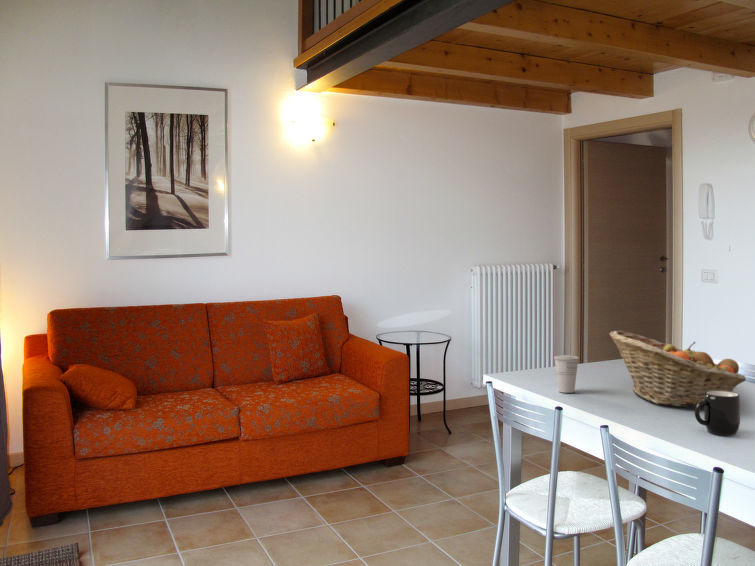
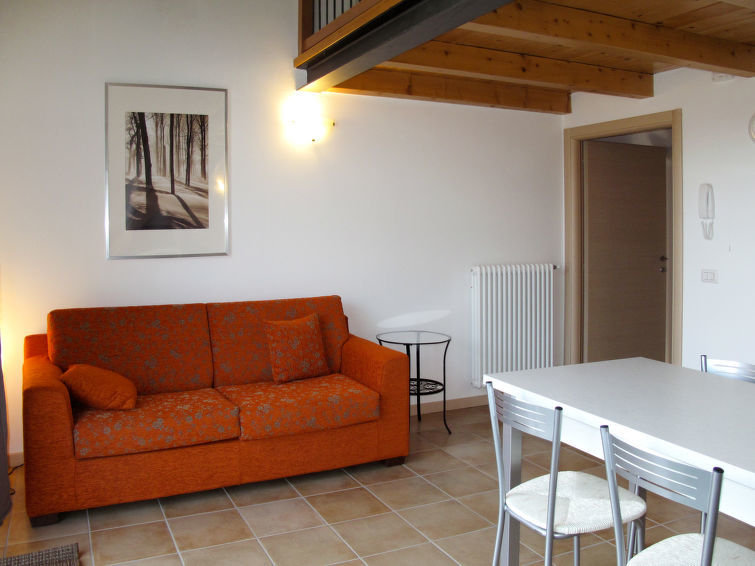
- mug (716, 413)
- cup (566, 373)
- fruit basket (673, 365)
